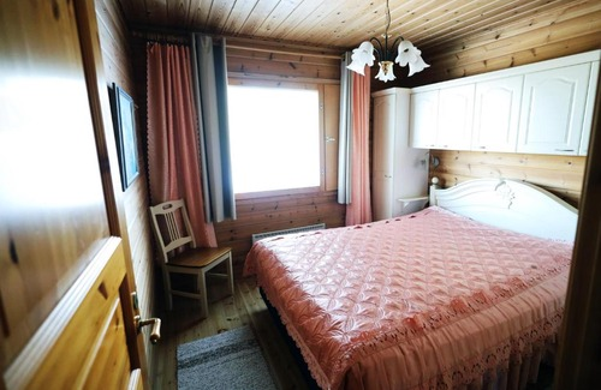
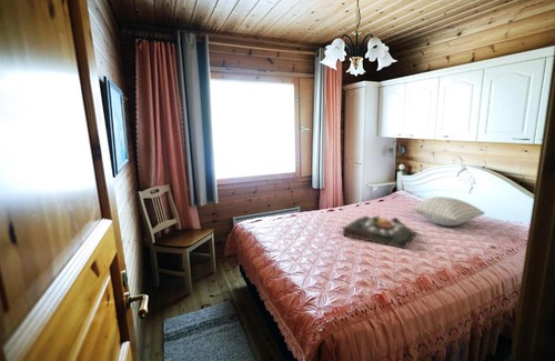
+ serving tray (381, 224)
+ pillow (446, 210)
